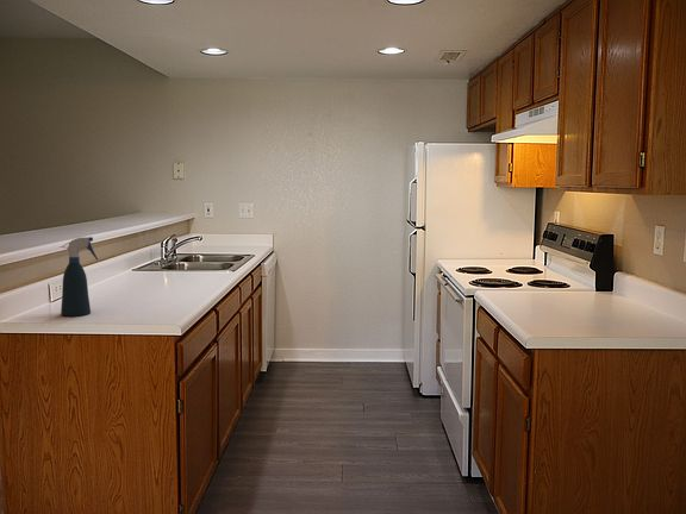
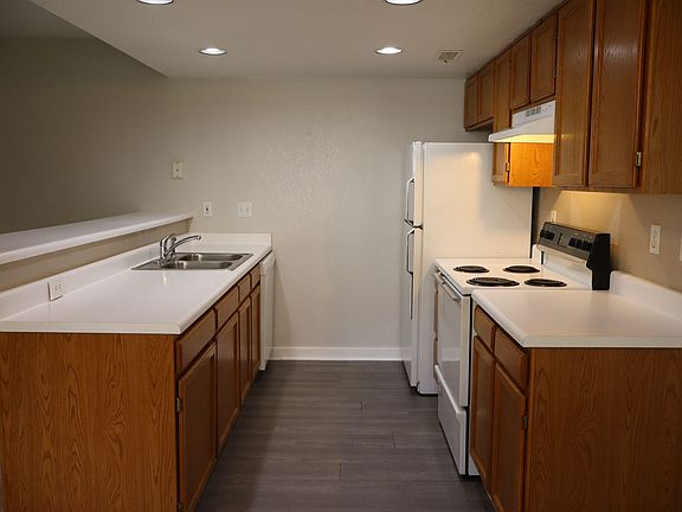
- spray bottle (76, 275)
